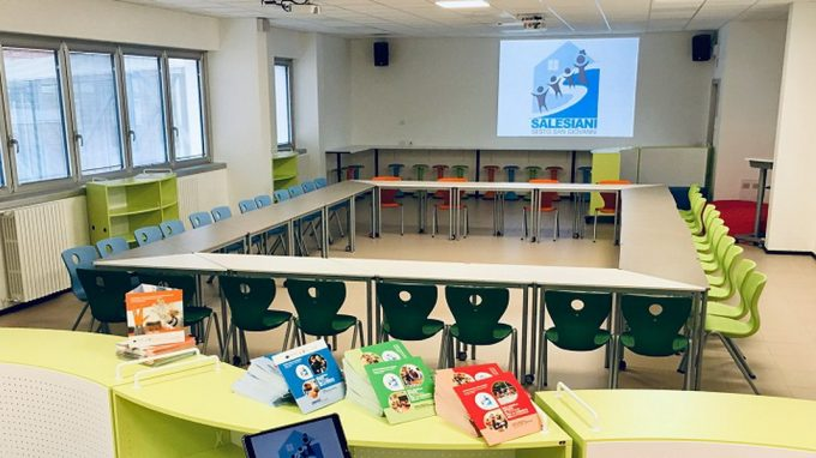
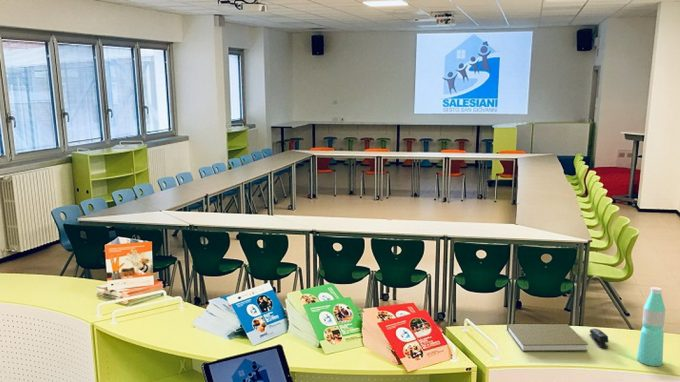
+ book (545, 336)
+ stapler (598, 335)
+ water bottle (652, 325)
